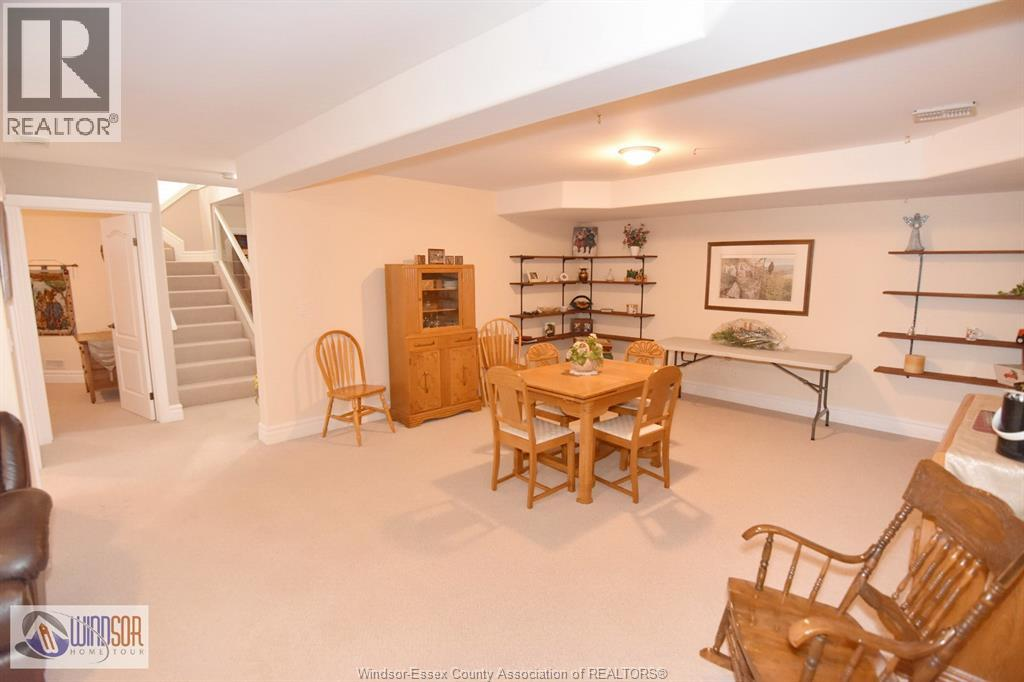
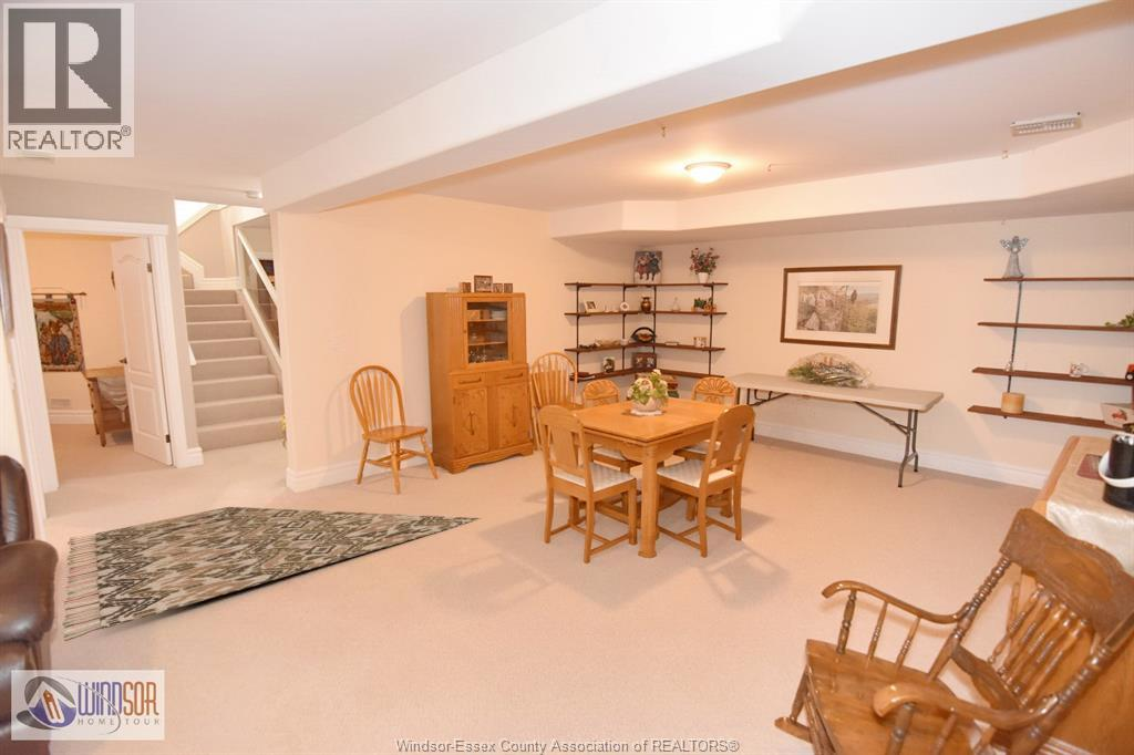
+ rug (300, 525)
